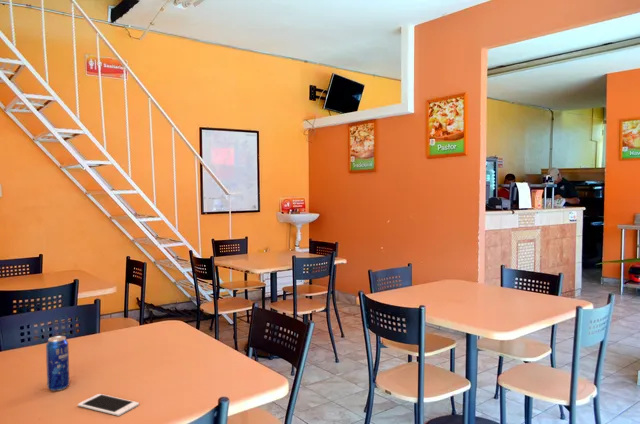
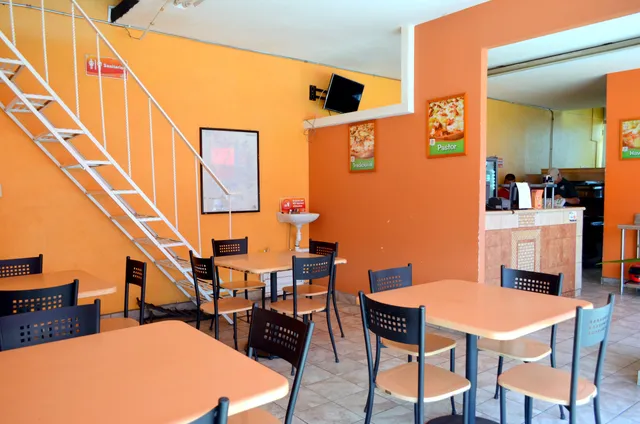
- beverage can (57, 363)
- cell phone (108, 404)
